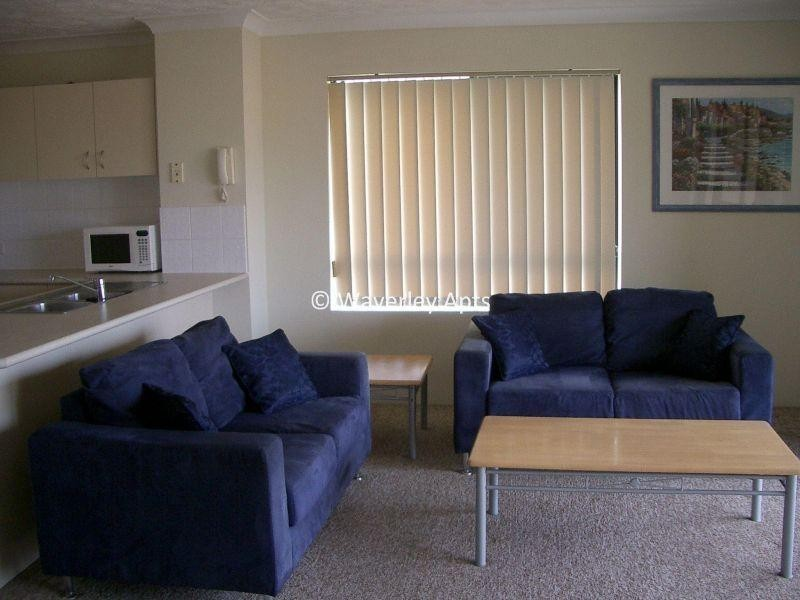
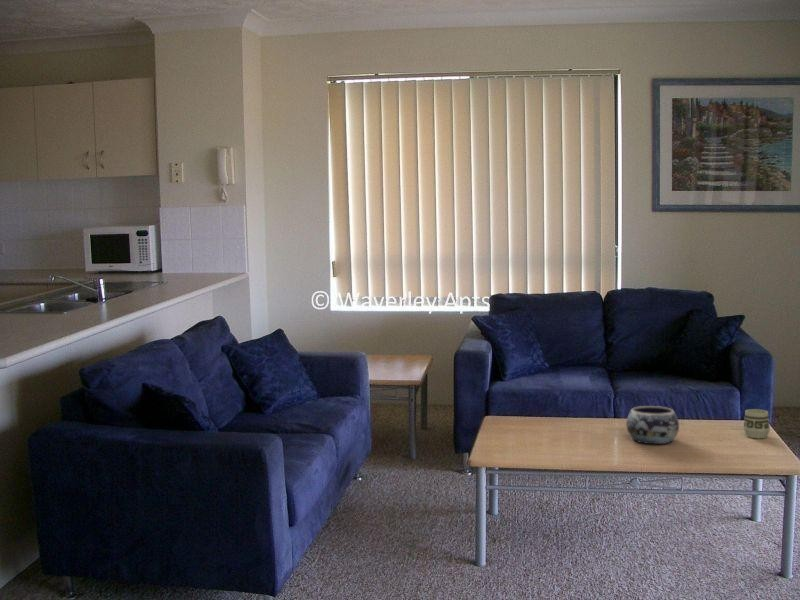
+ cup (756, 423)
+ decorative bowl (652, 424)
